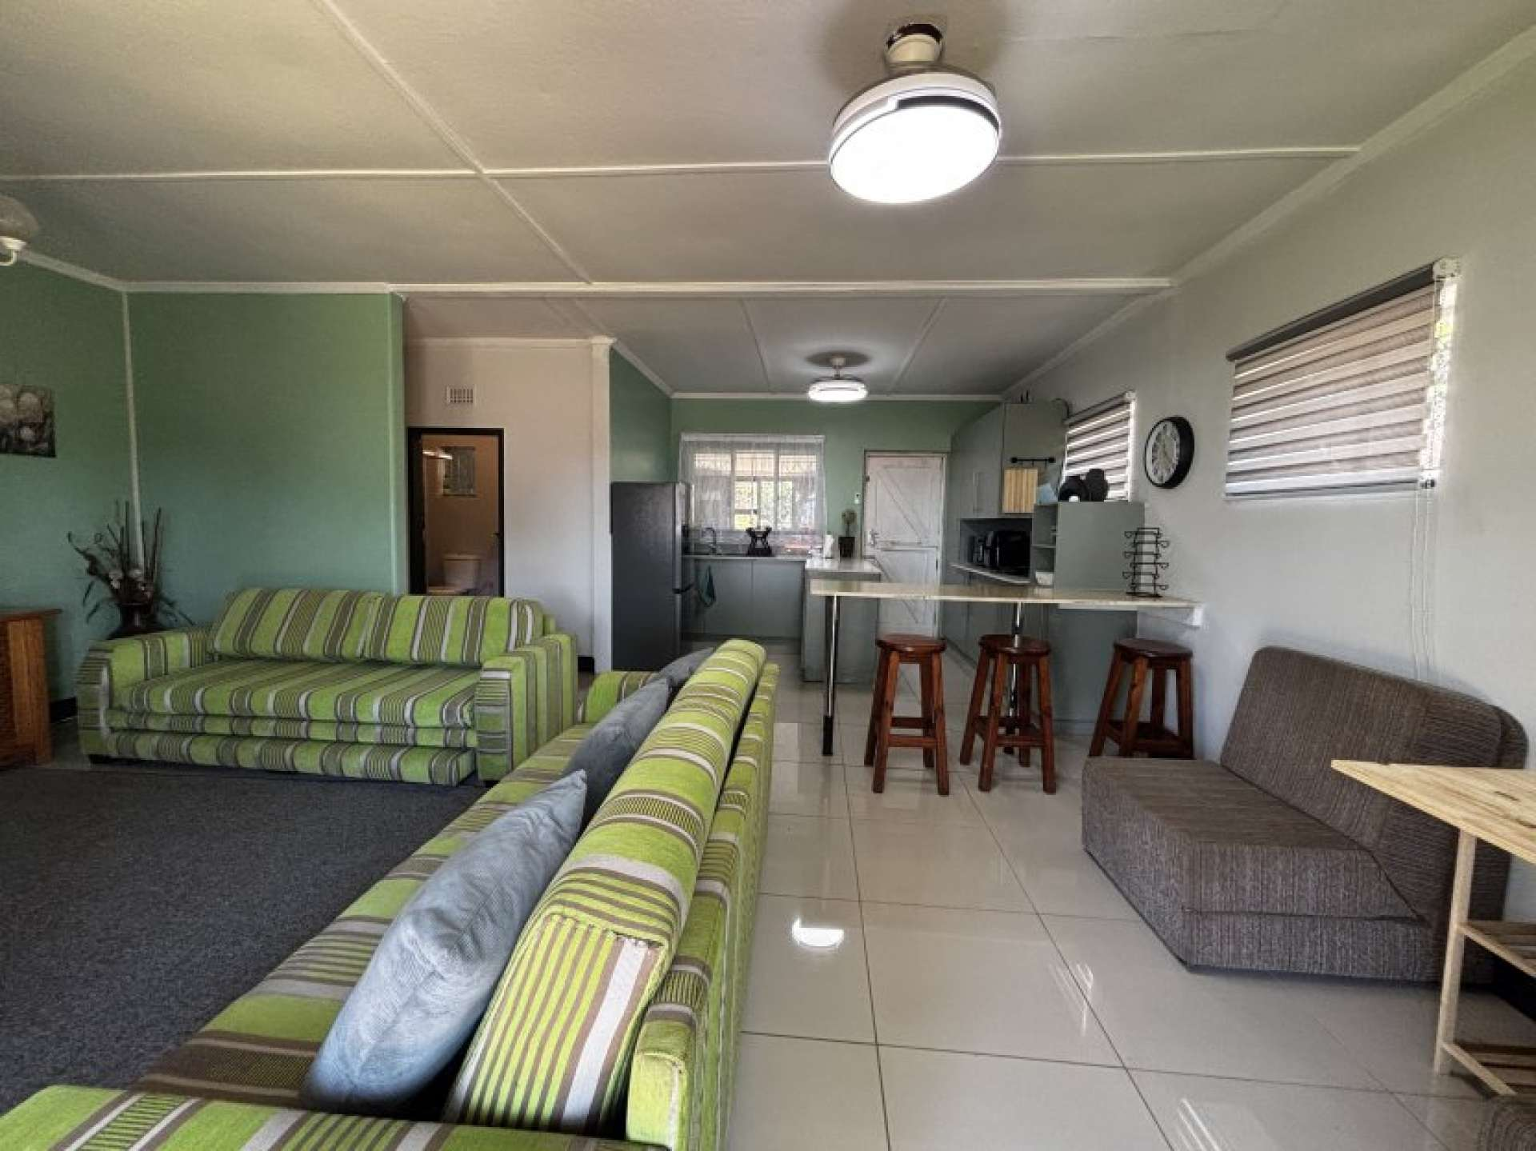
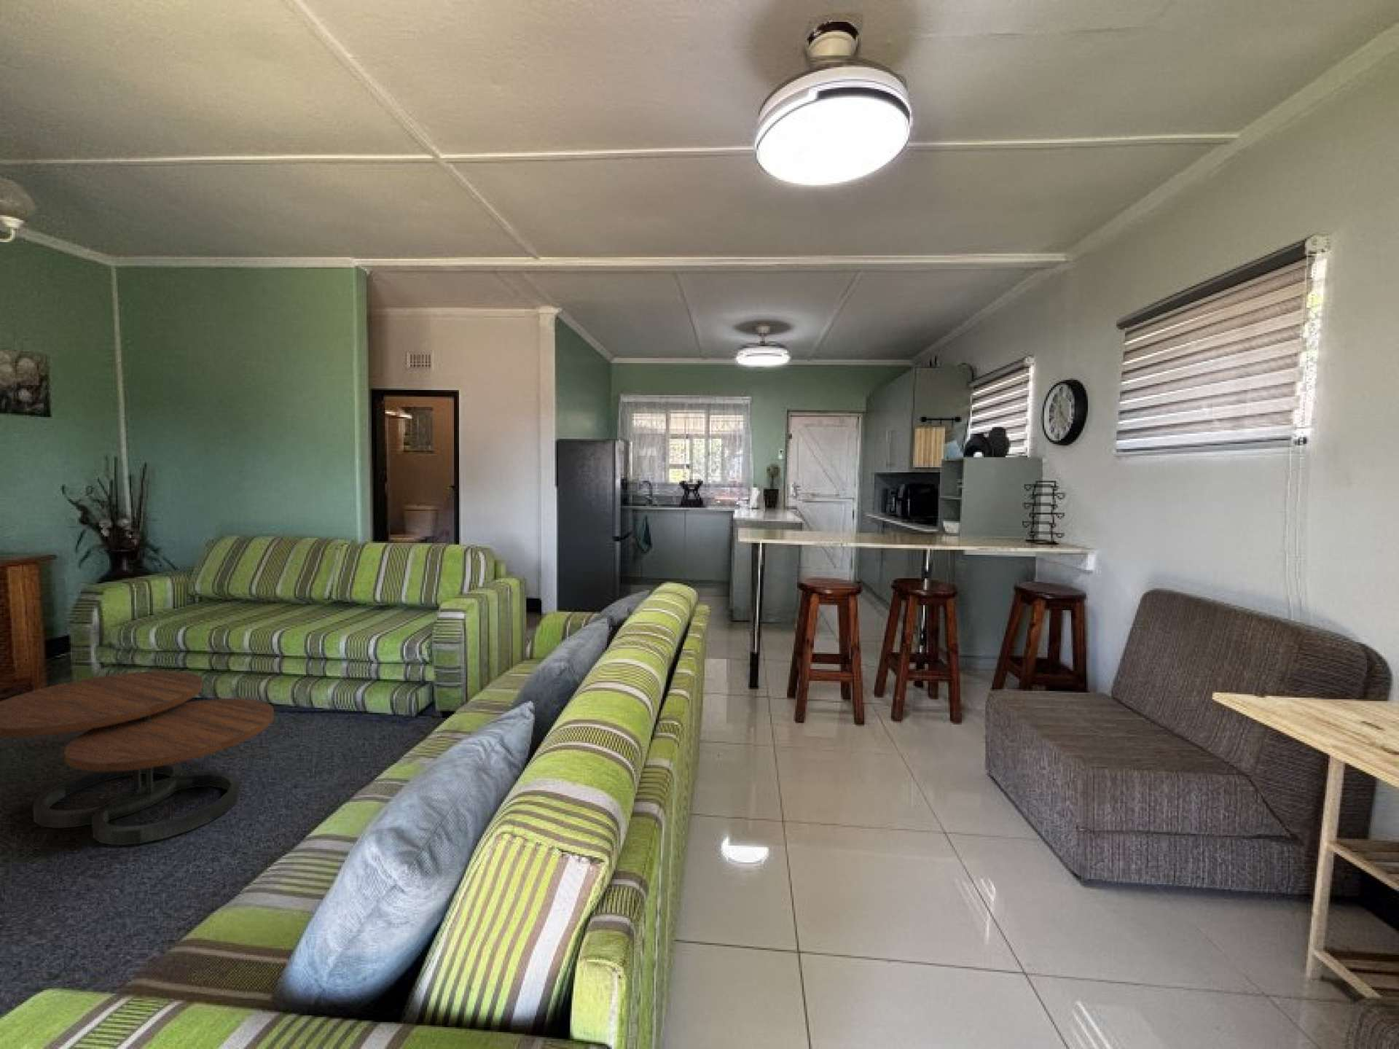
+ coffee table (138, 753)
